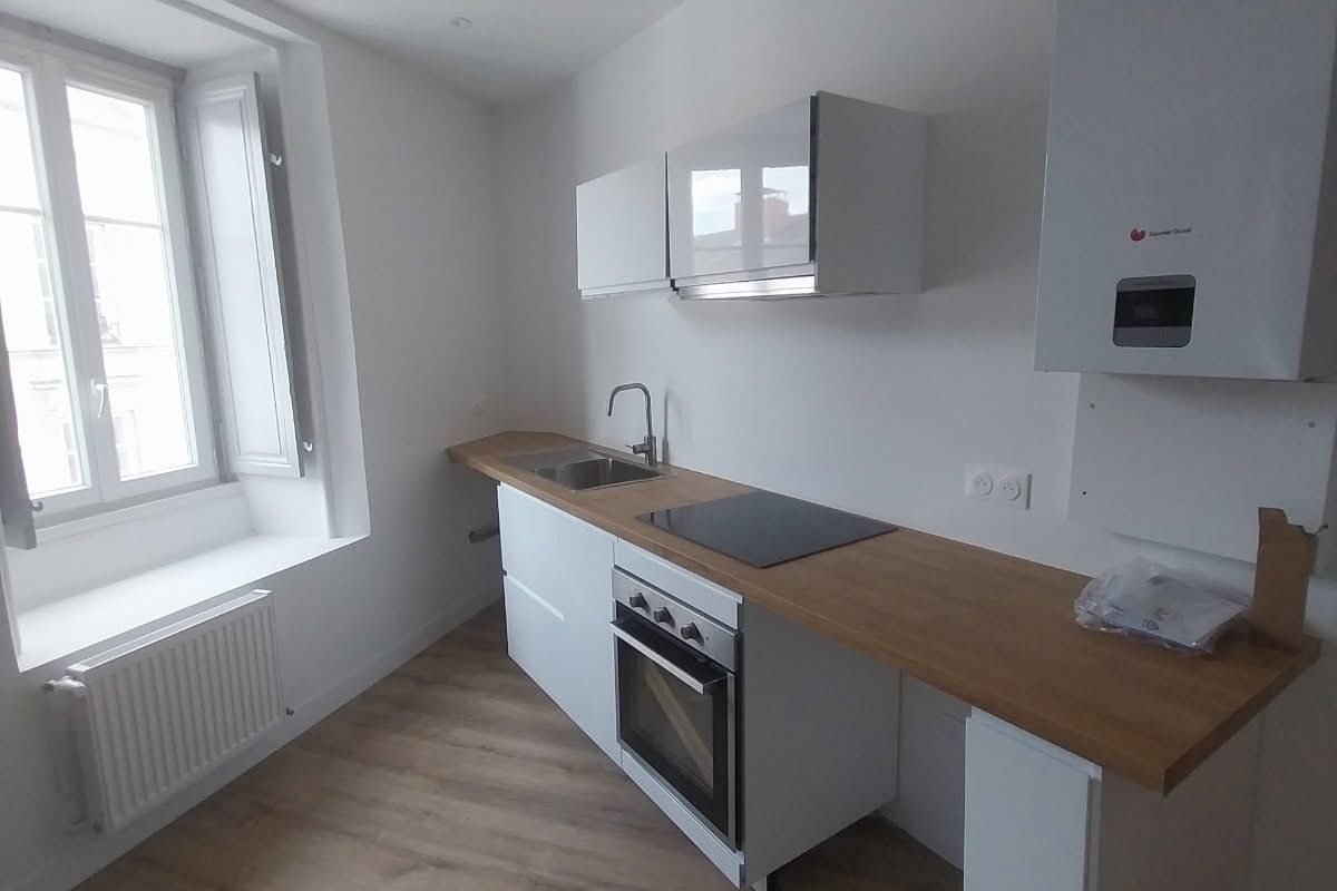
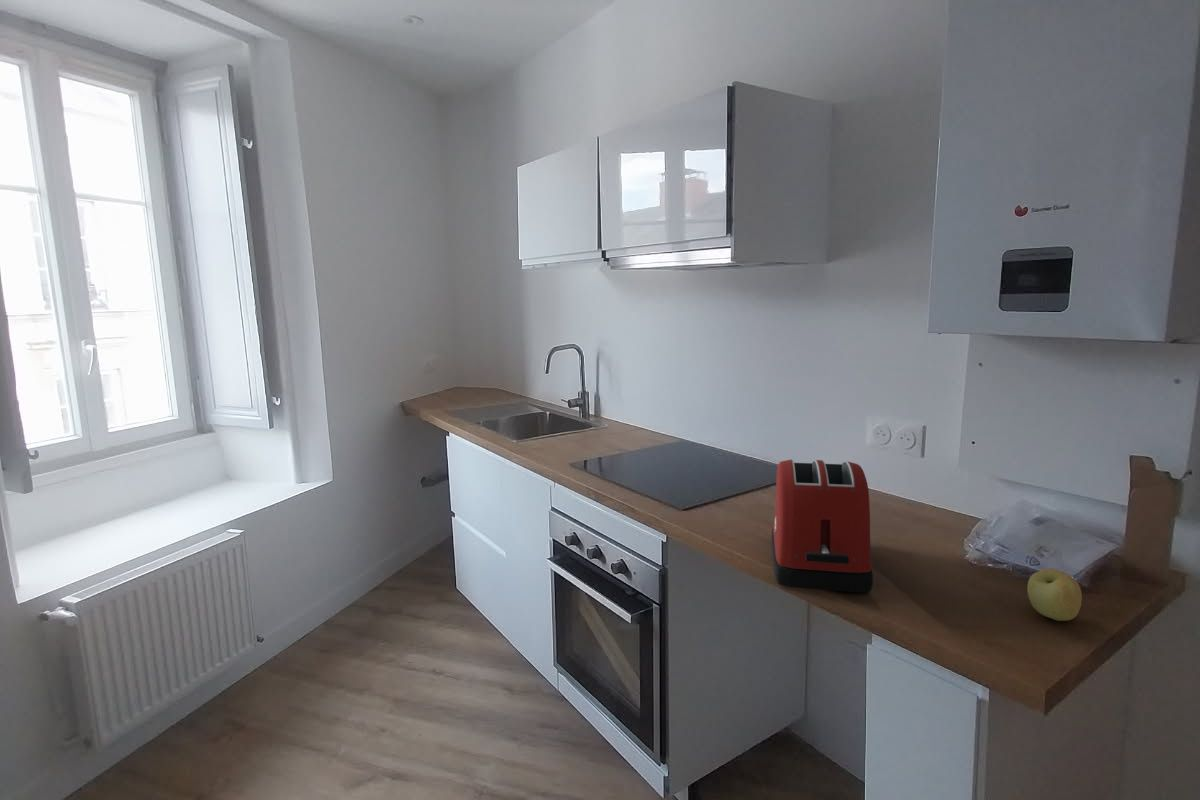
+ apple (1054, 595)
+ toaster (818, 513)
